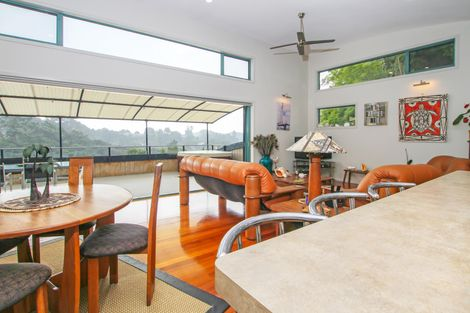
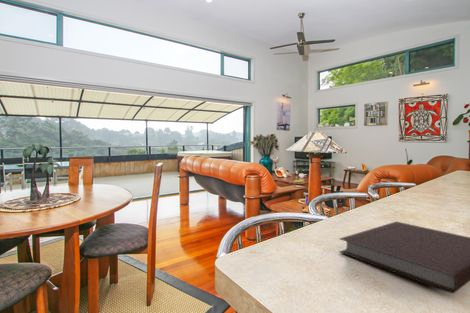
+ notebook (417, 248)
